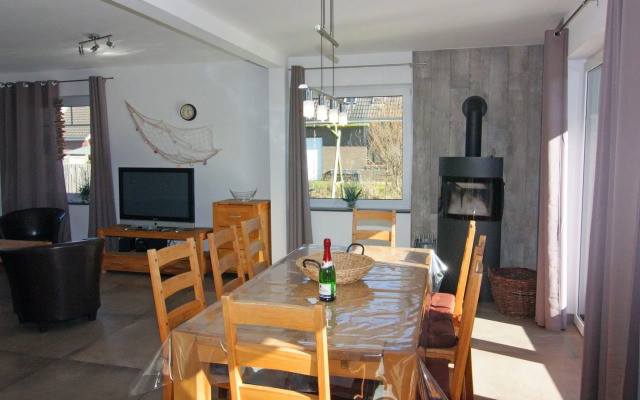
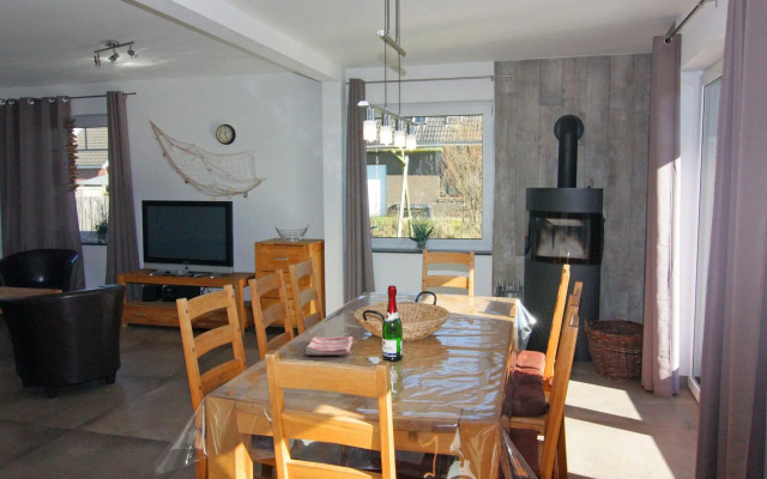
+ dish towel (330, 344)
